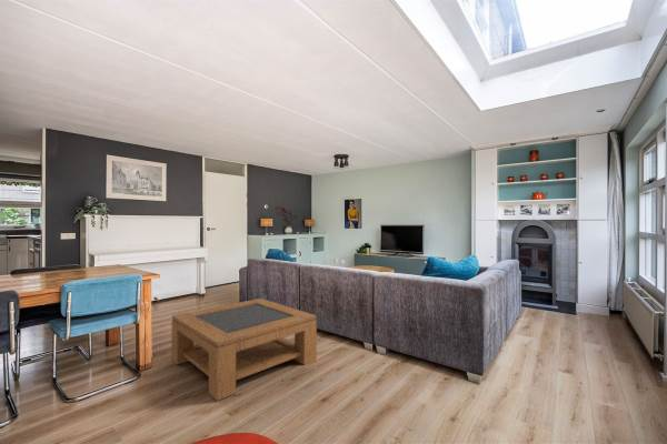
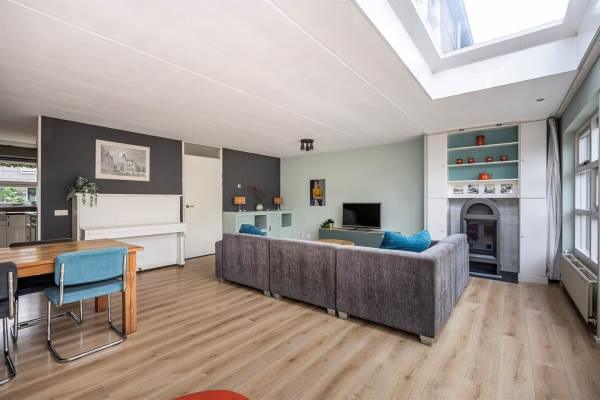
- coffee table (243, 337)
